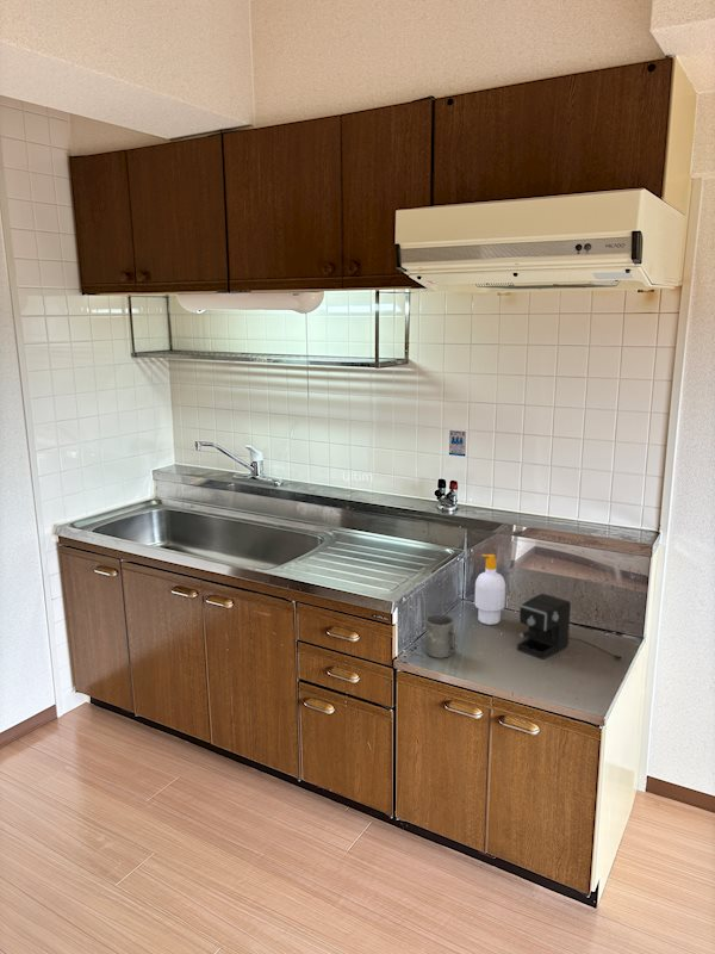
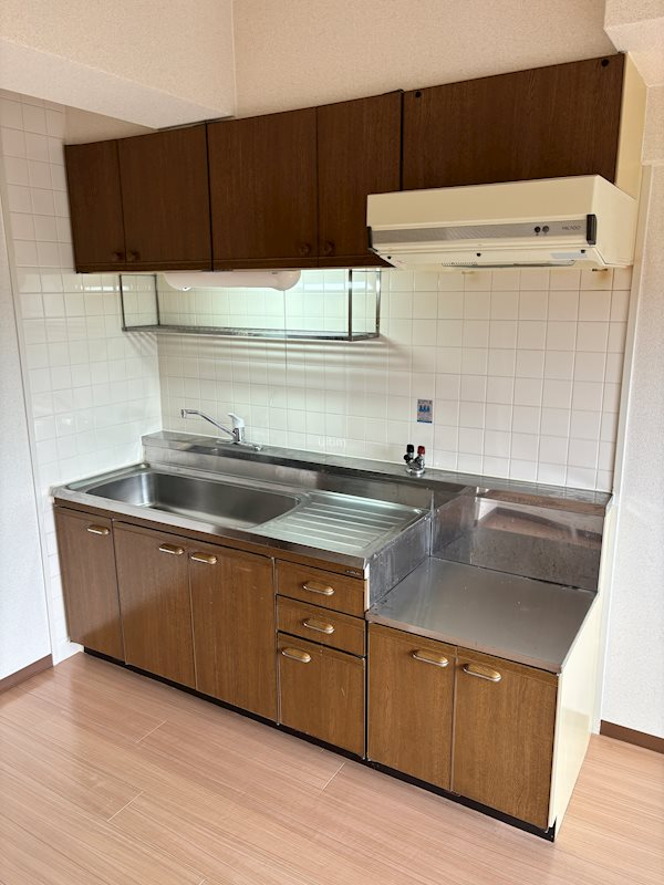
- soap bottle (490, 588)
- coffee maker (567, 631)
- mug (442, 637)
